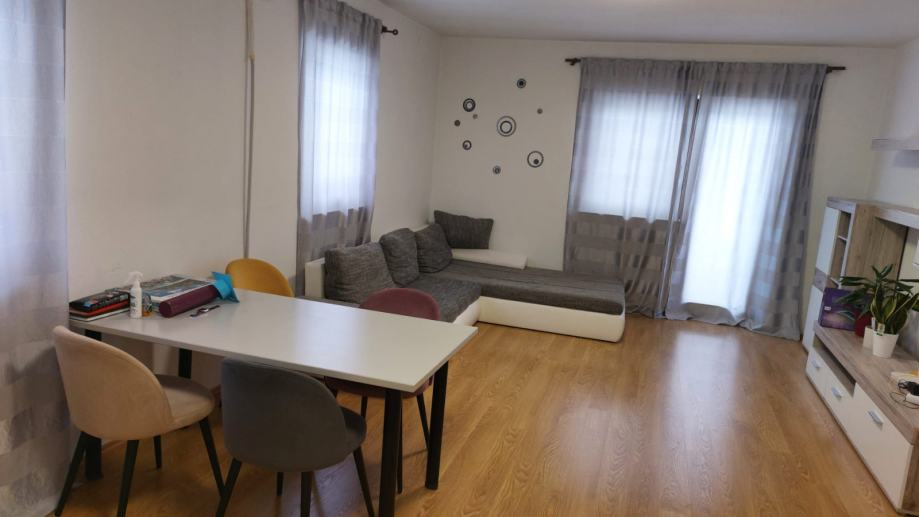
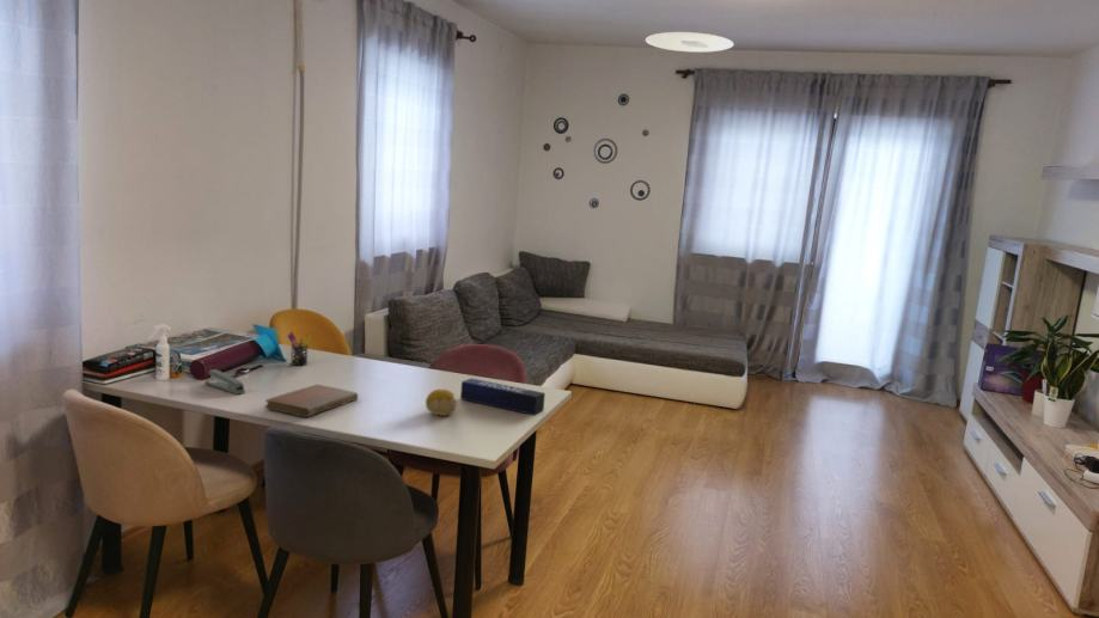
+ stapler (224, 380)
+ notebook (312, 399)
+ fruit (441, 400)
+ pen holder (299, 347)
+ tissue box (501, 396)
+ ceiling light (689, 37)
